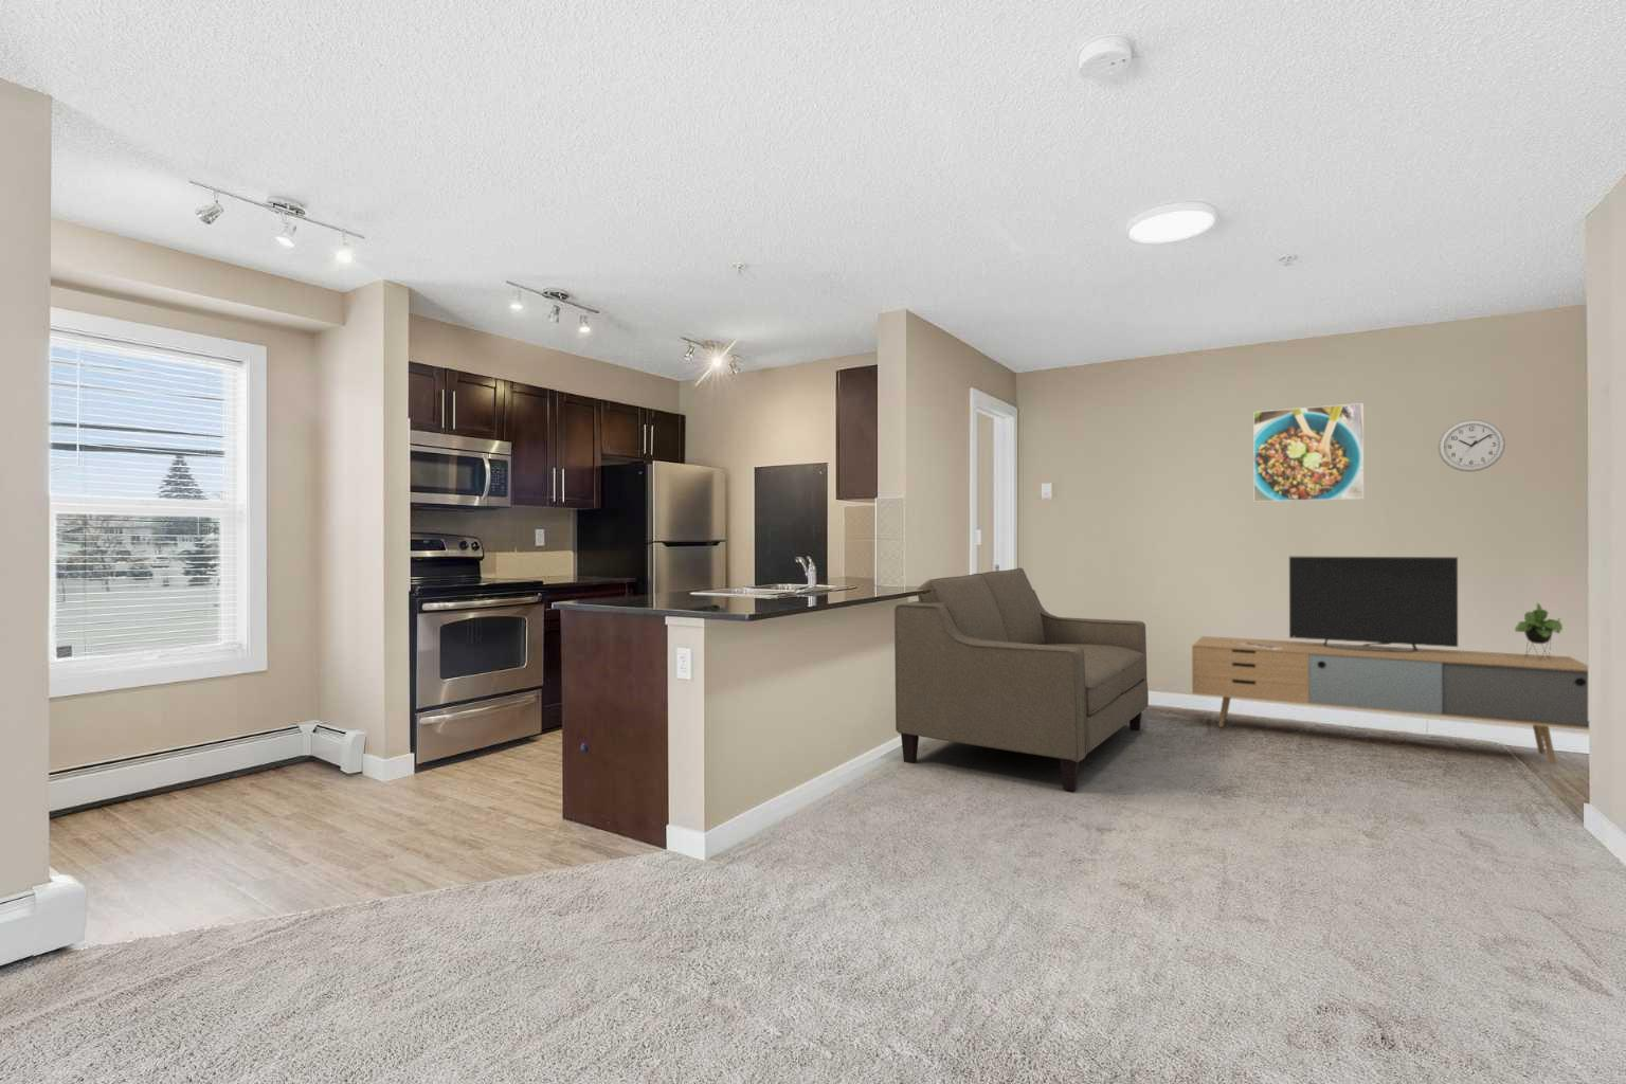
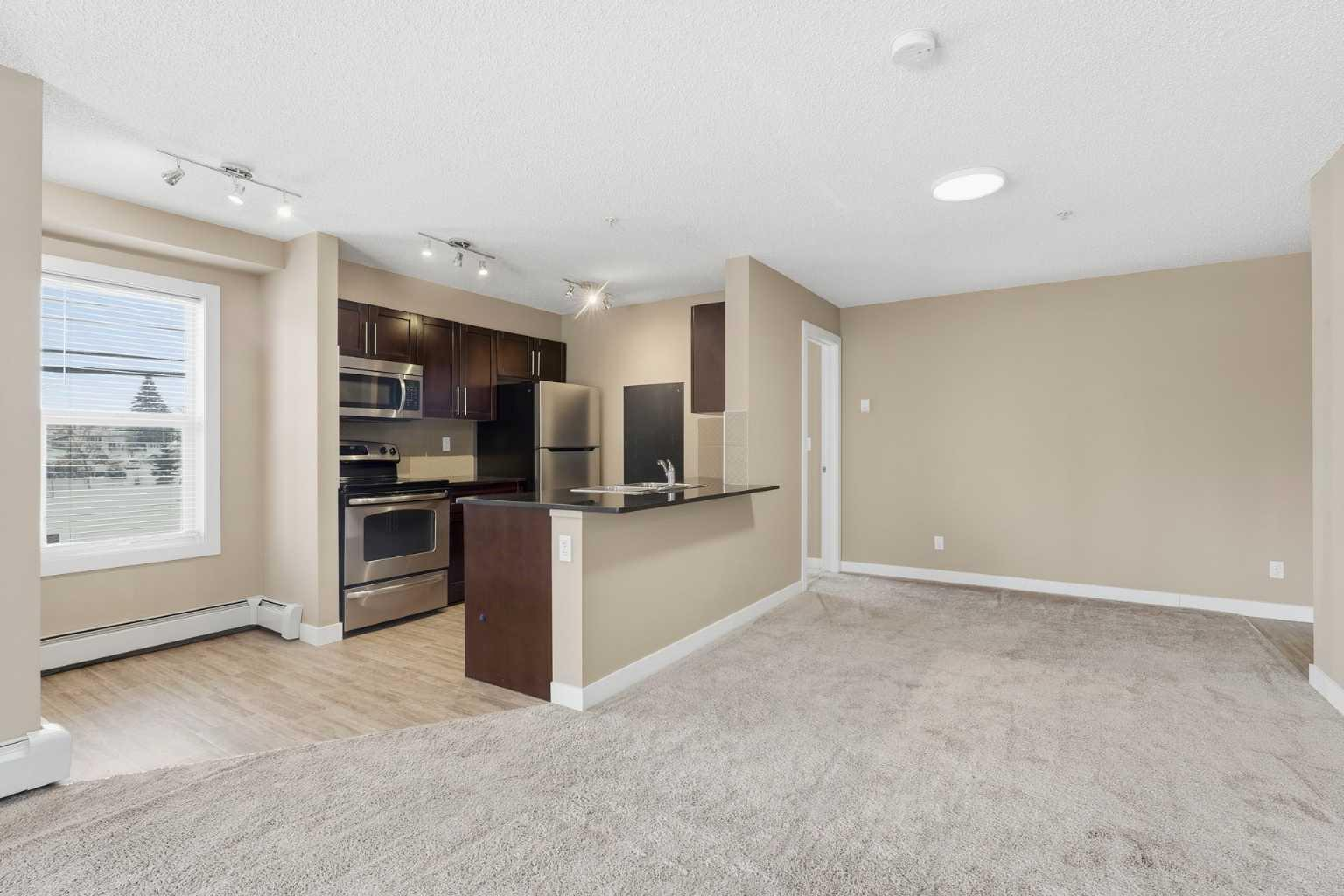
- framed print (1307, 454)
- sofa (1033, 657)
- wall clock (1470, 445)
- media console (1368, 647)
